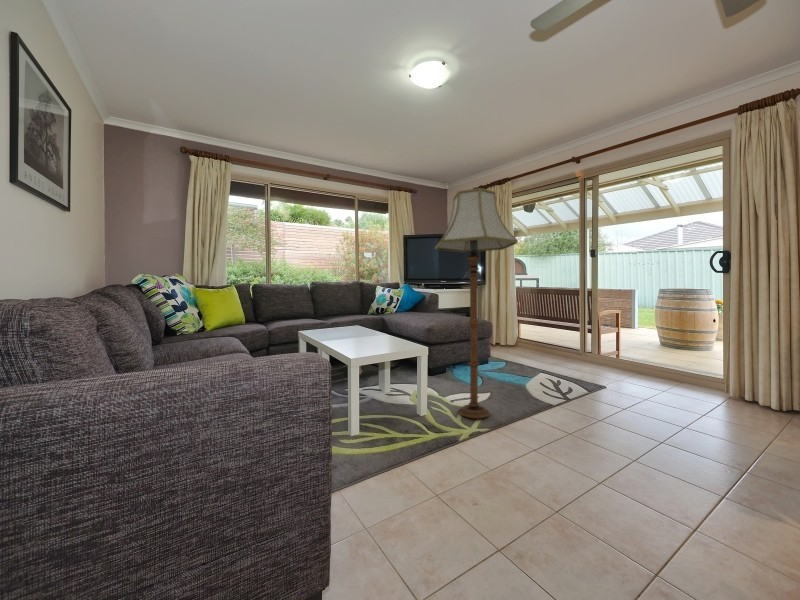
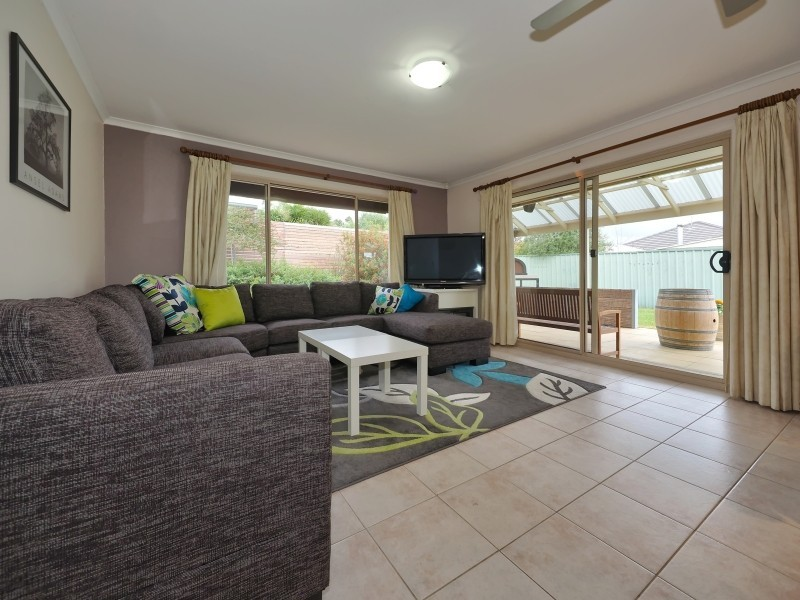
- floor lamp (474, 300)
